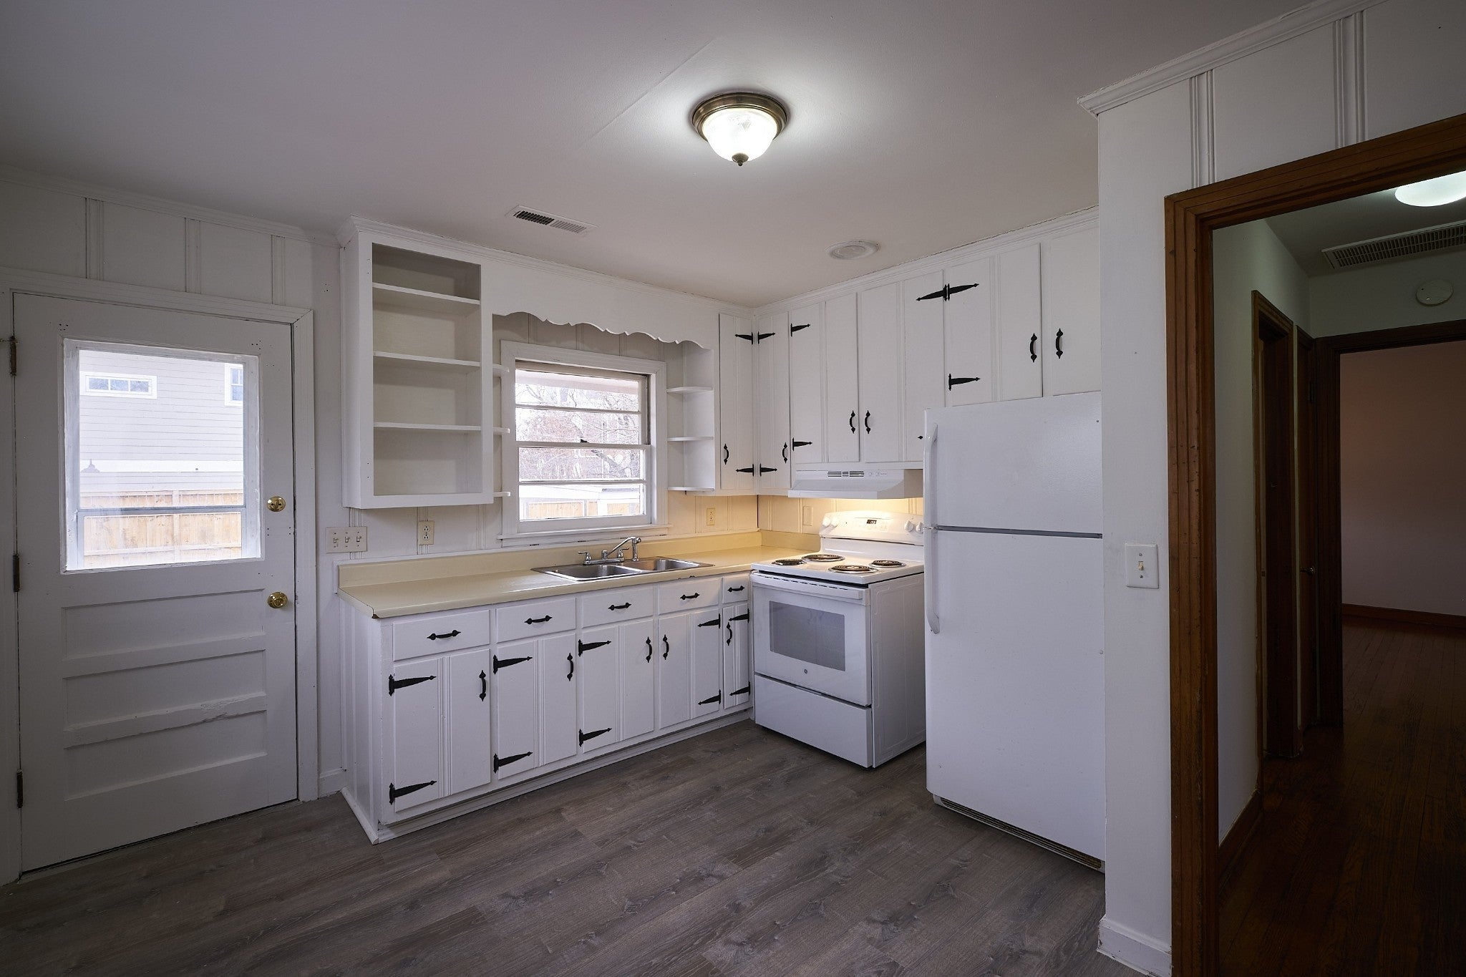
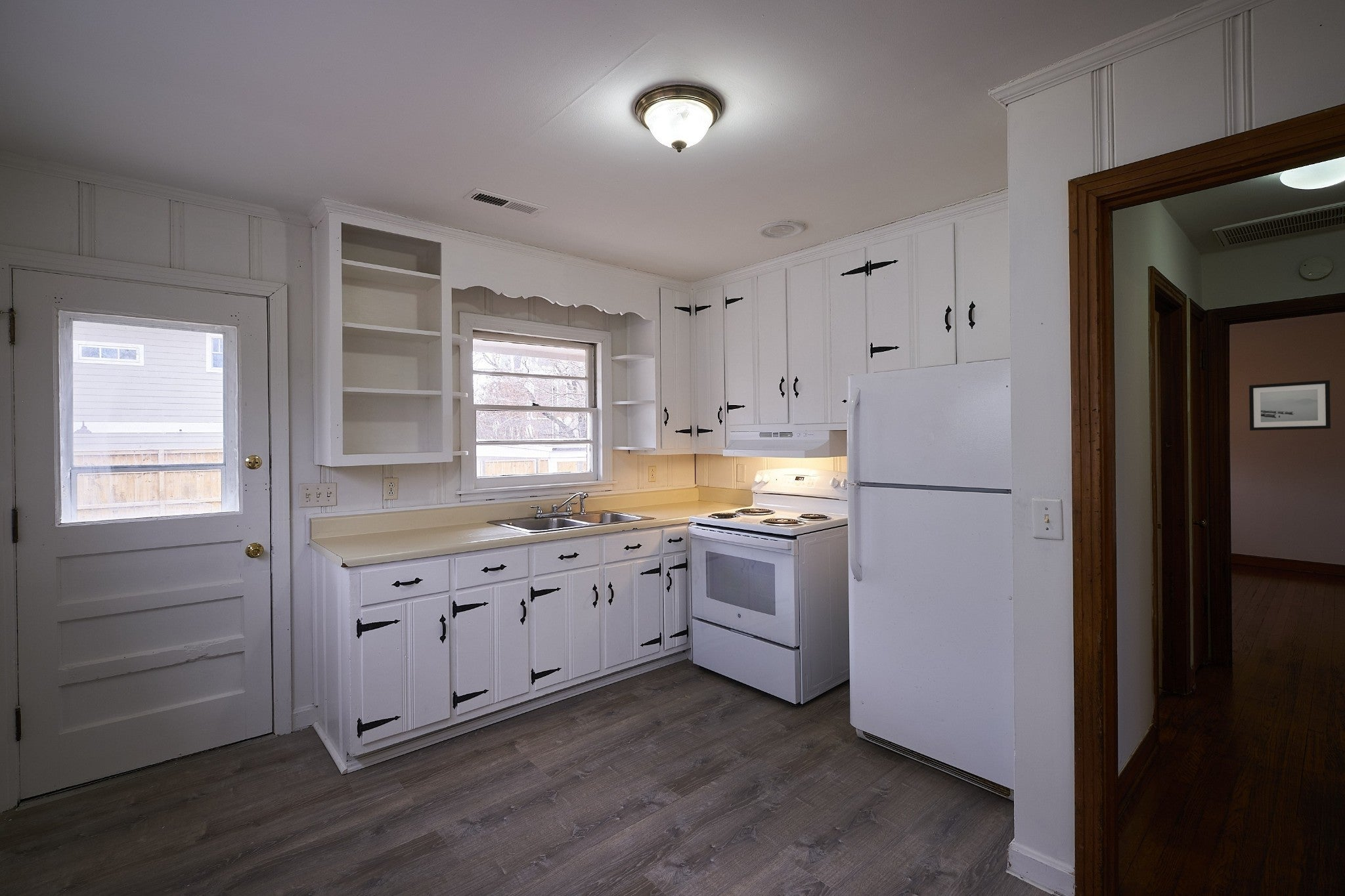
+ wall art (1288, 406)
